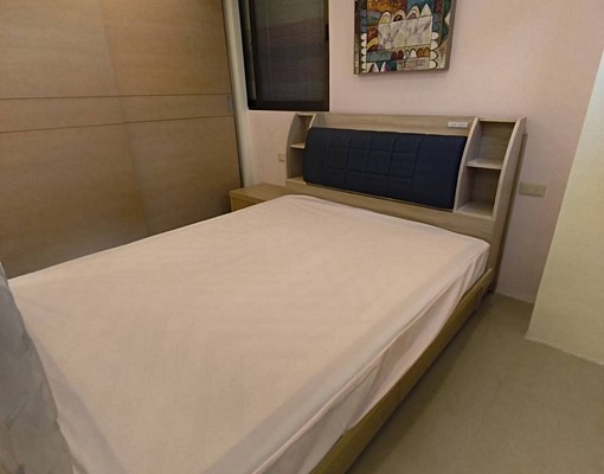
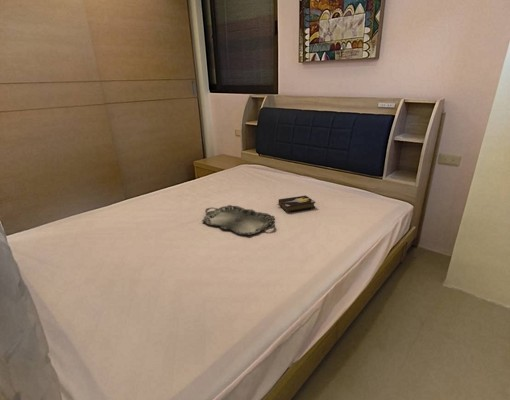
+ hardback book (296, 202)
+ serving tray (238, 218)
